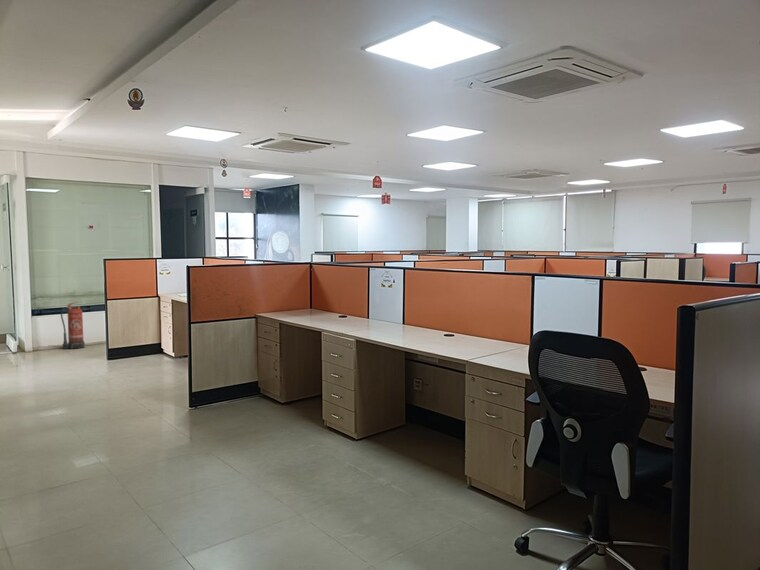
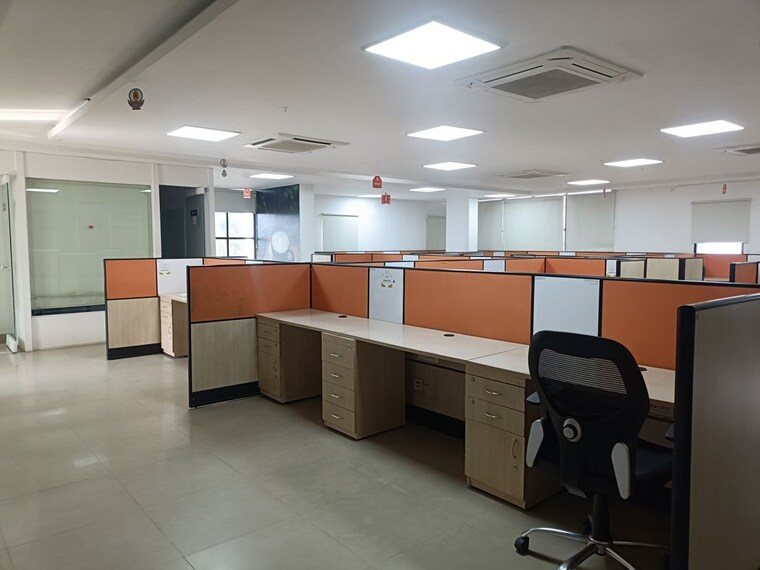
- fire extinguisher (72, 325)
